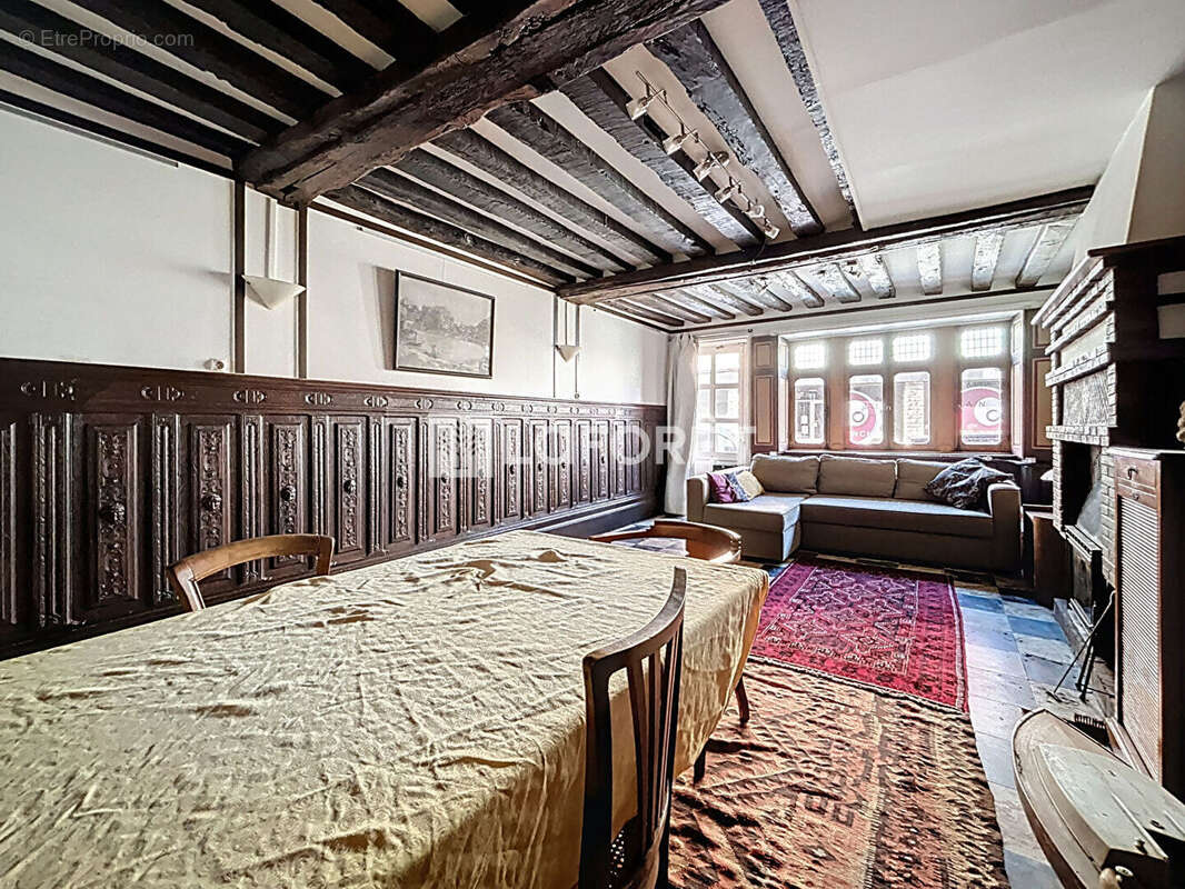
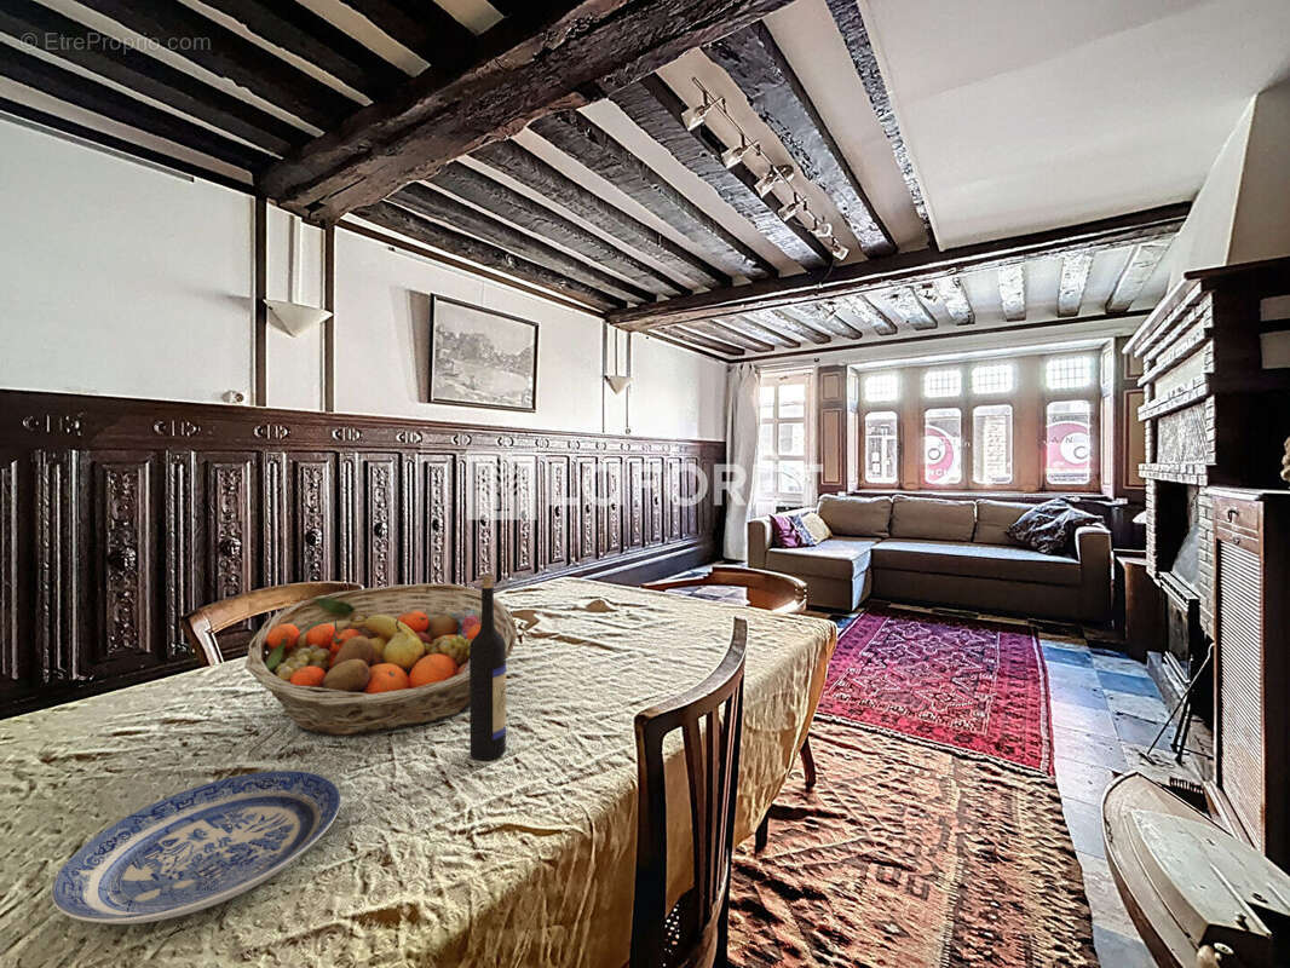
+ fruit basket (393, 650)
+ plate (214, 845)
+ wine bottle (488, 664)
